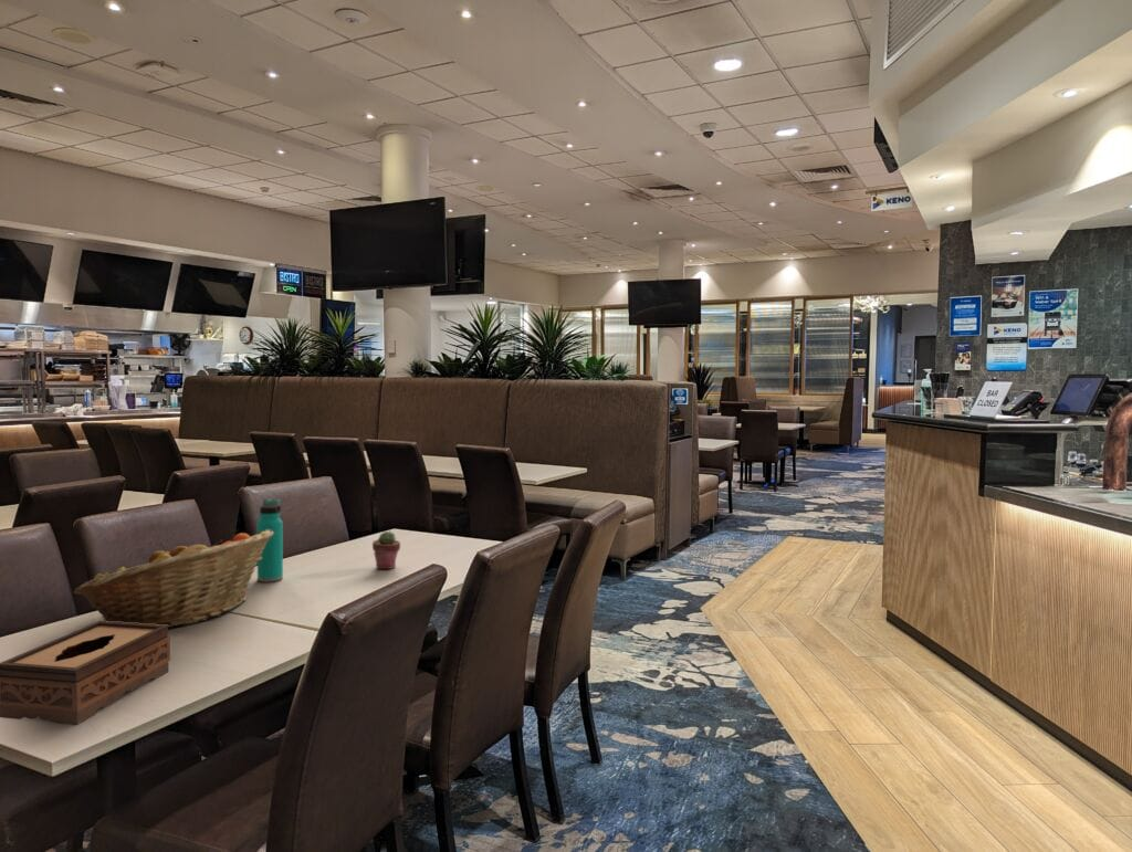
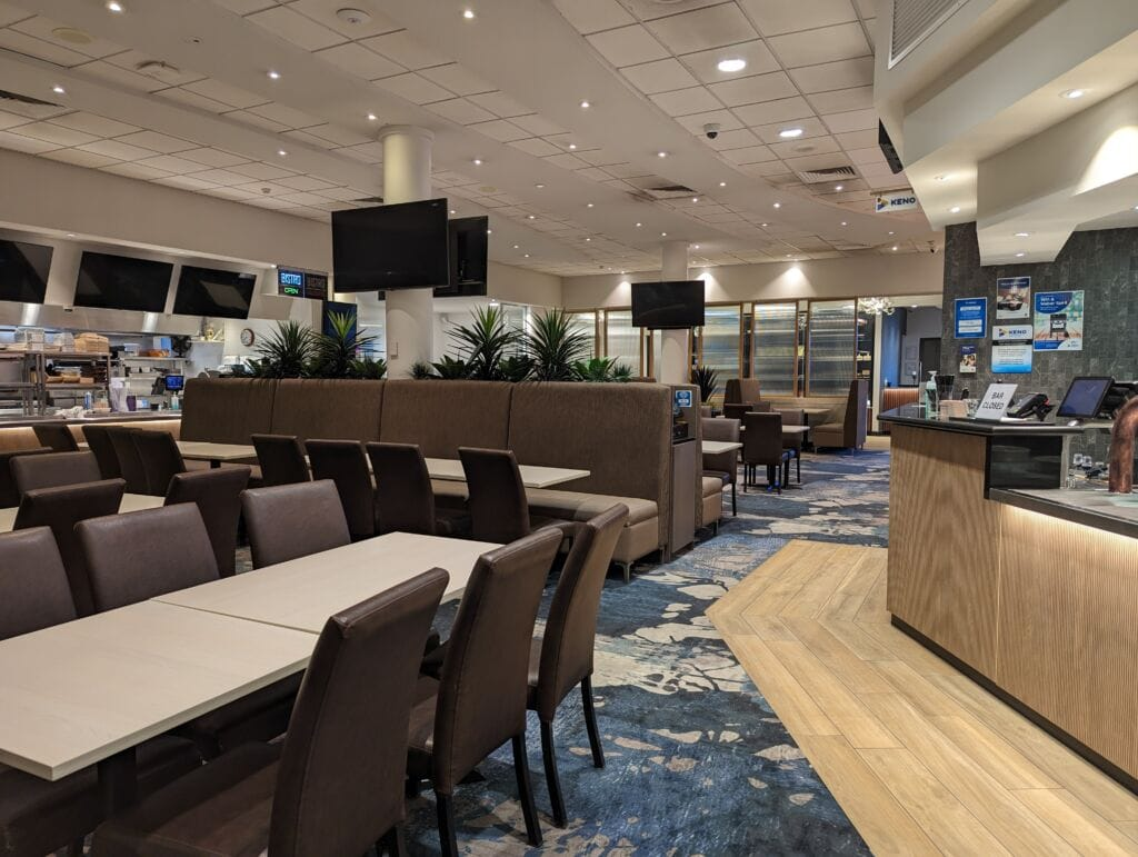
- fruit basket (182, 574)
- tissue box (88, 667)
- water bottle (270, 538)
- potted succulent (386, 549)
